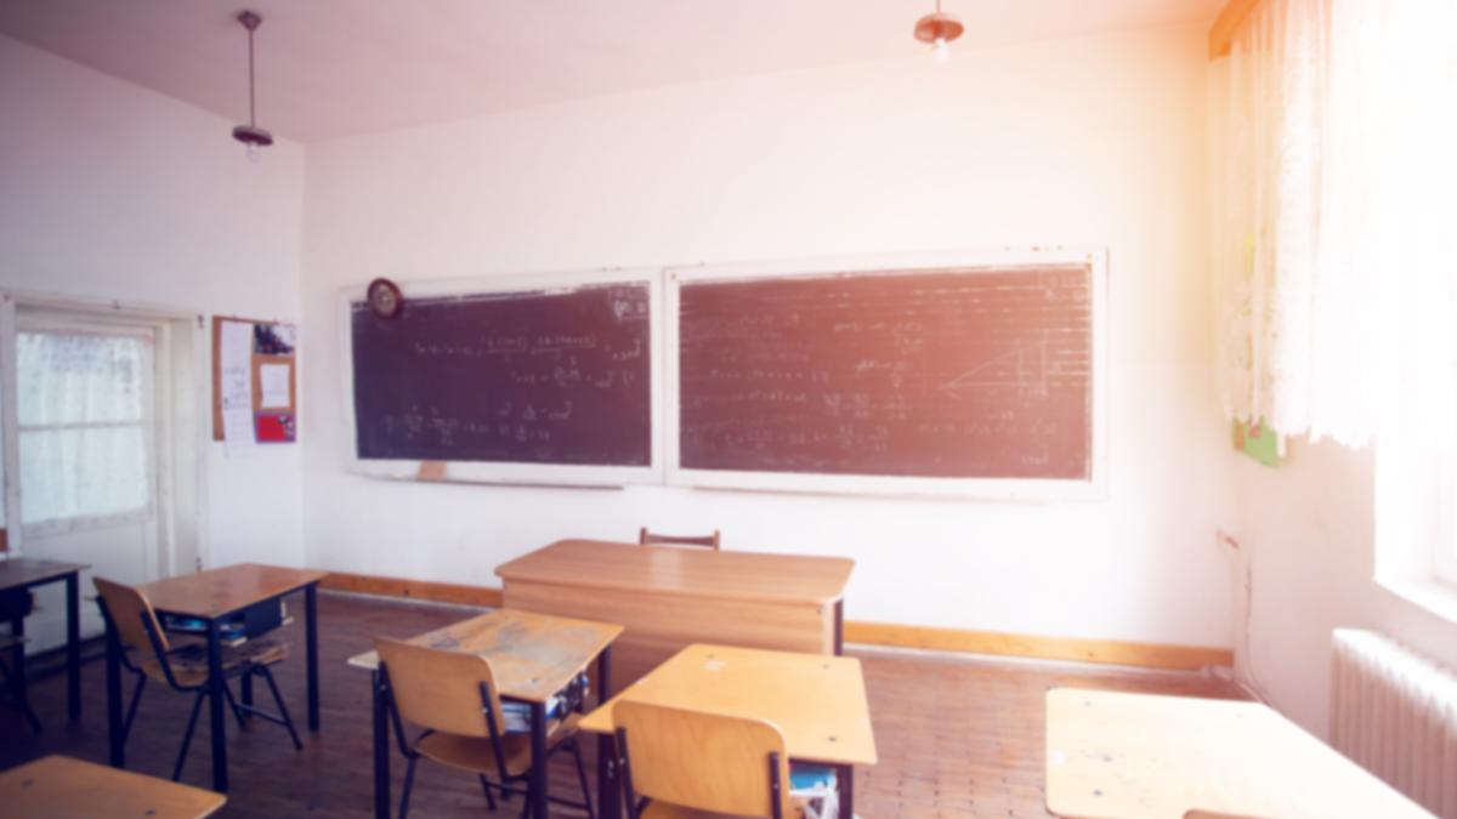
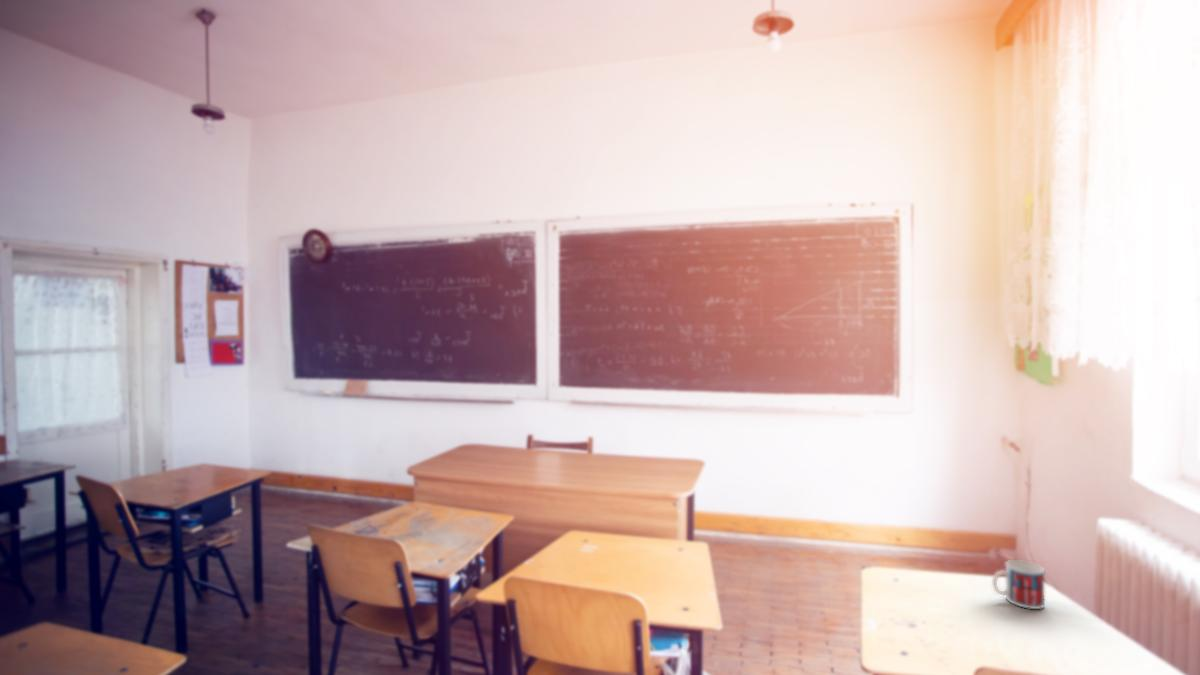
+ mug (1019, 584)
